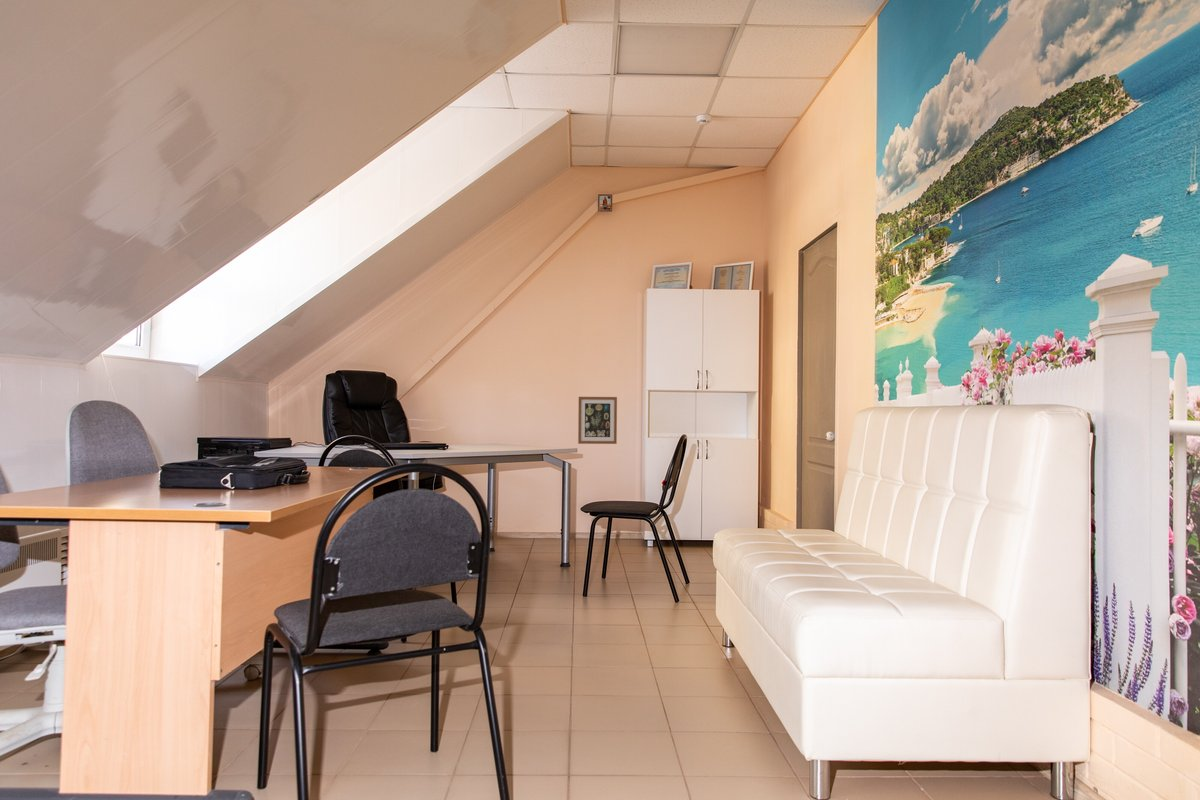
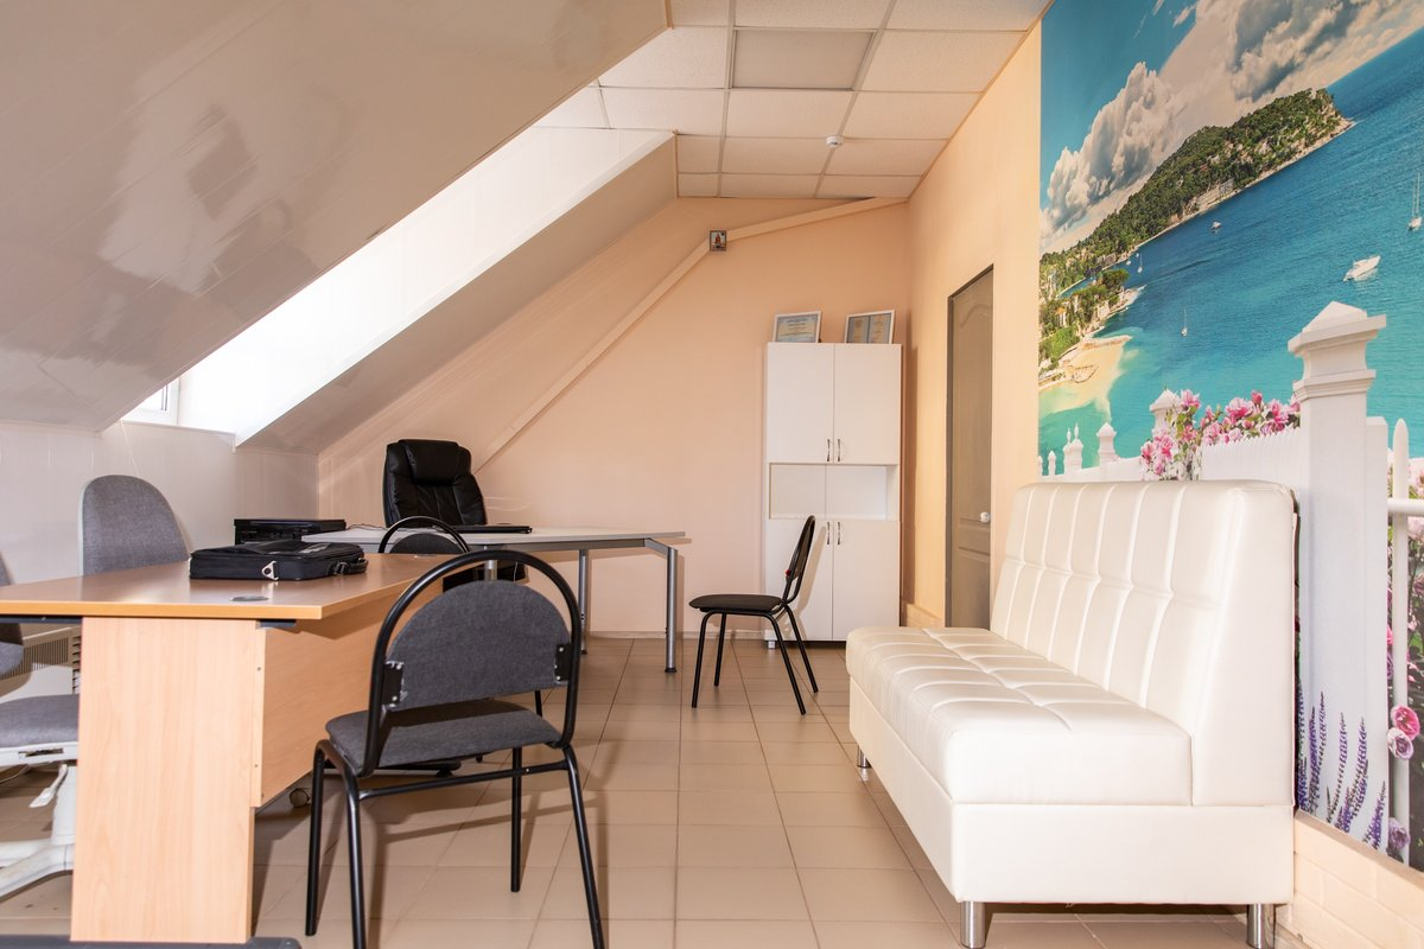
- wall art (597, 420)
